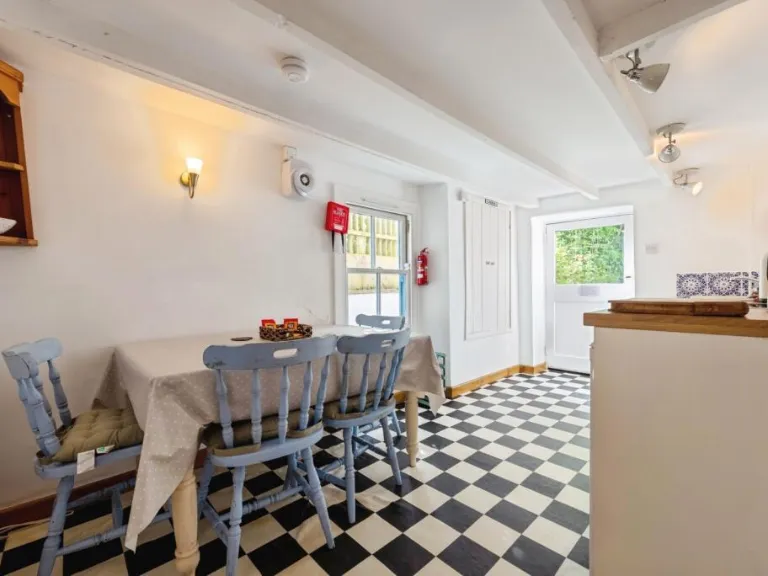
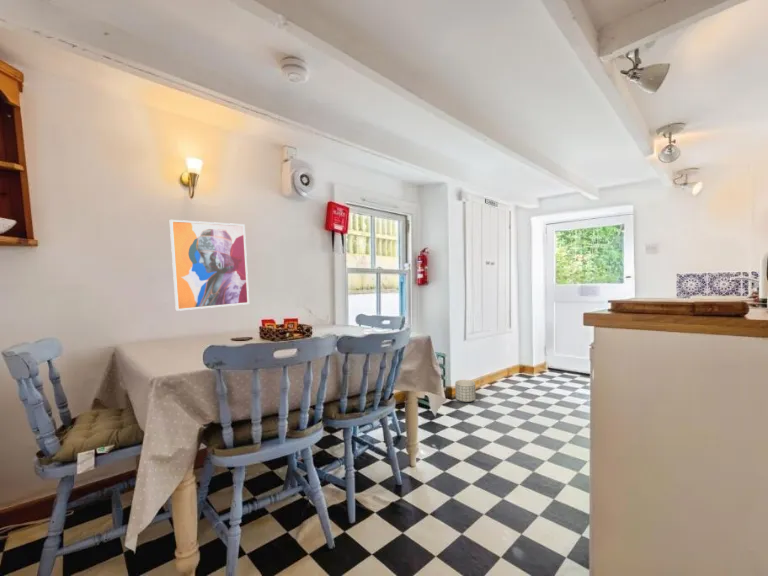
+ planter (465, 391)
+ wall art (212, 265)
